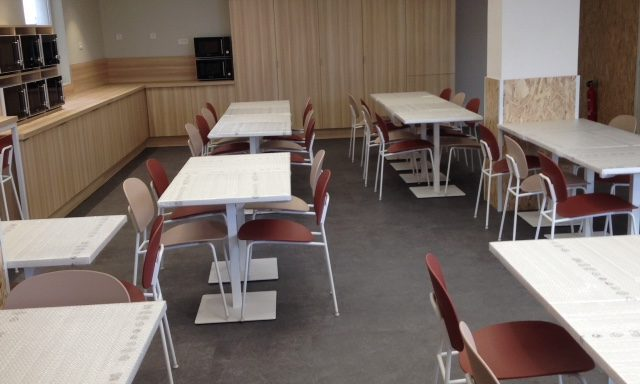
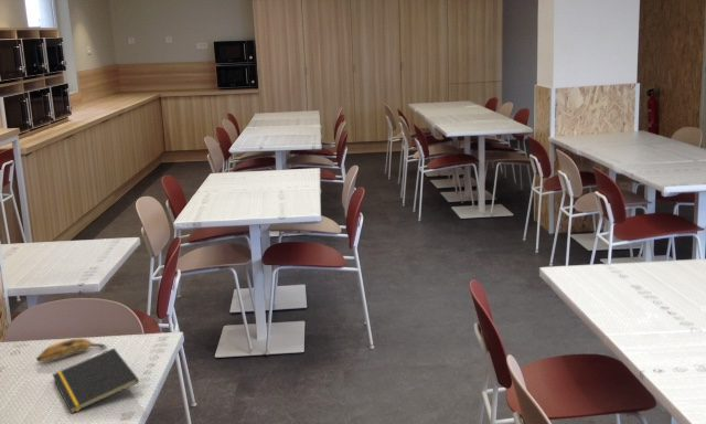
+ notepad (94, 378)
+ banana (69, 347)
